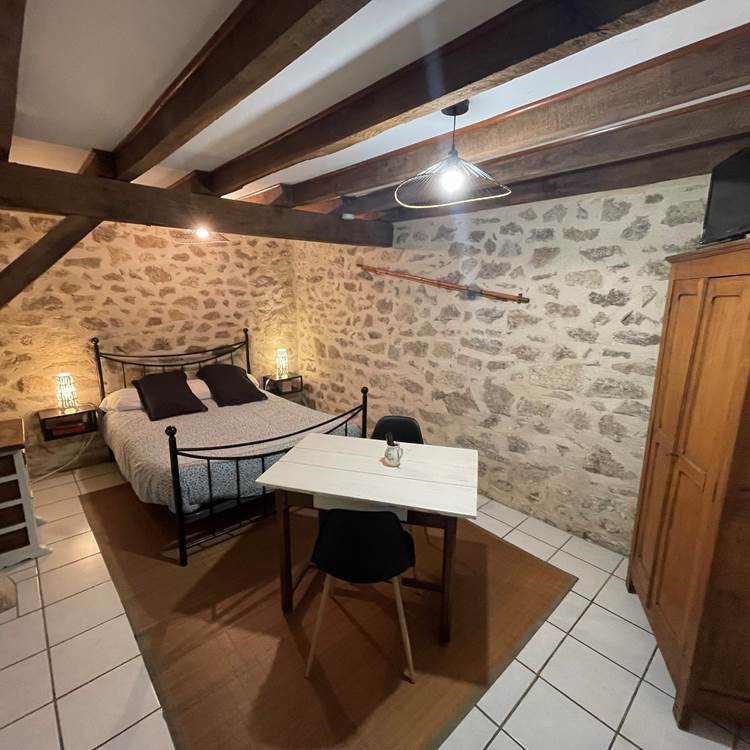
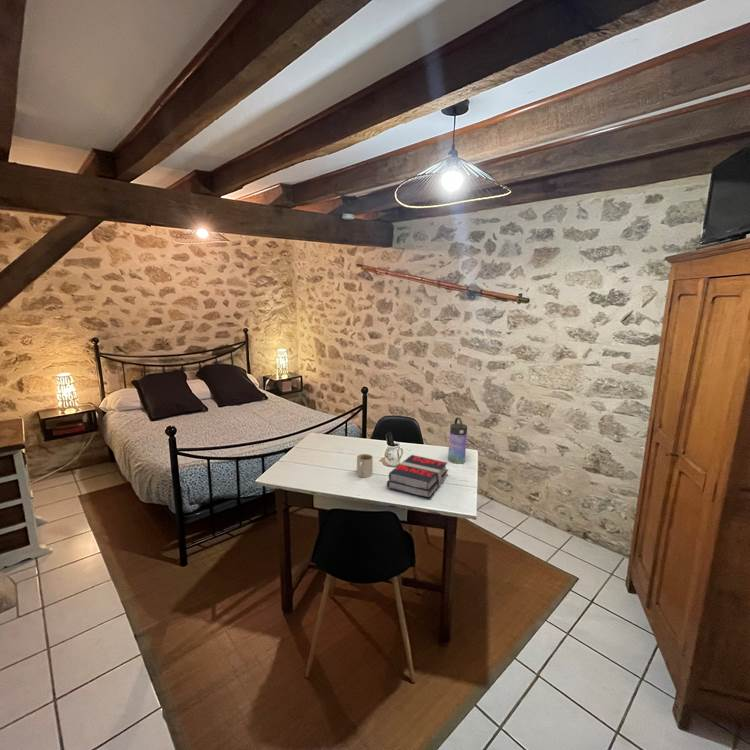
+ book (418, 474)
+ water bottle (457, 439)
+ mug (363, 466)
